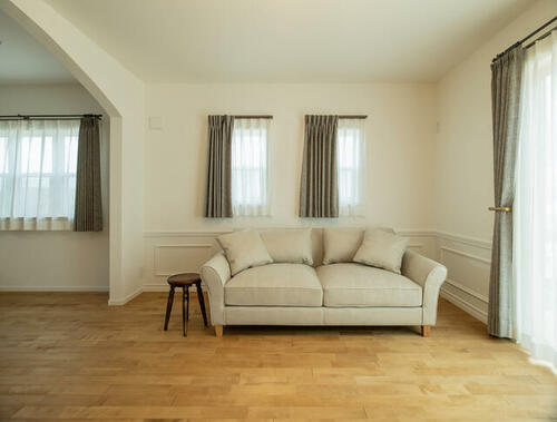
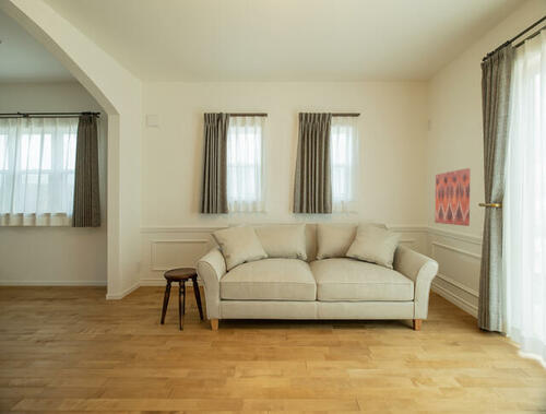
+ wall art (451, 198)
